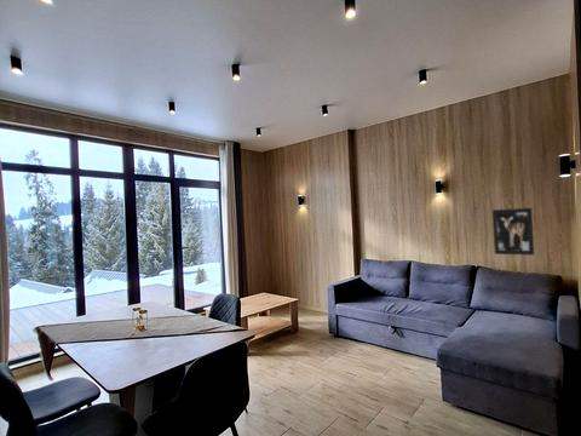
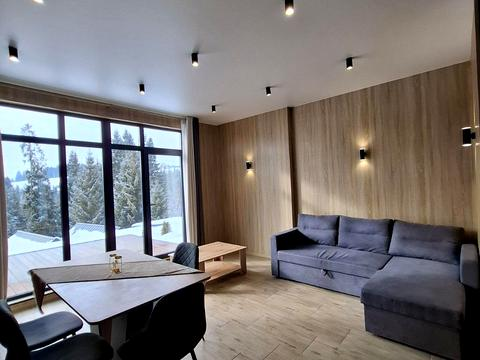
- wall art (512, 231)
